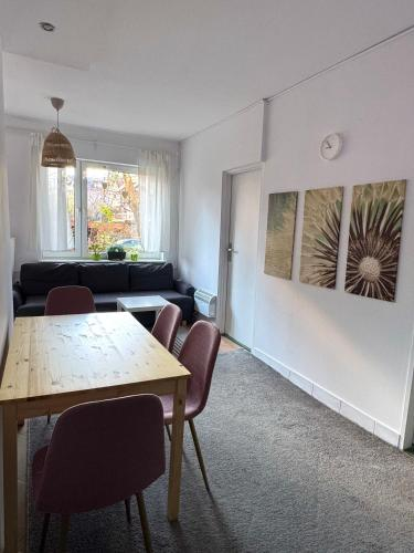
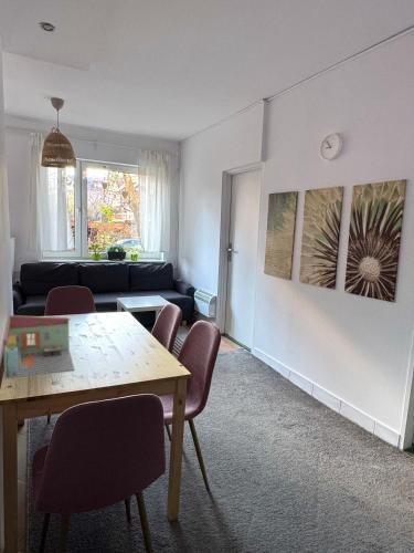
+ architectural model (40, 341)
